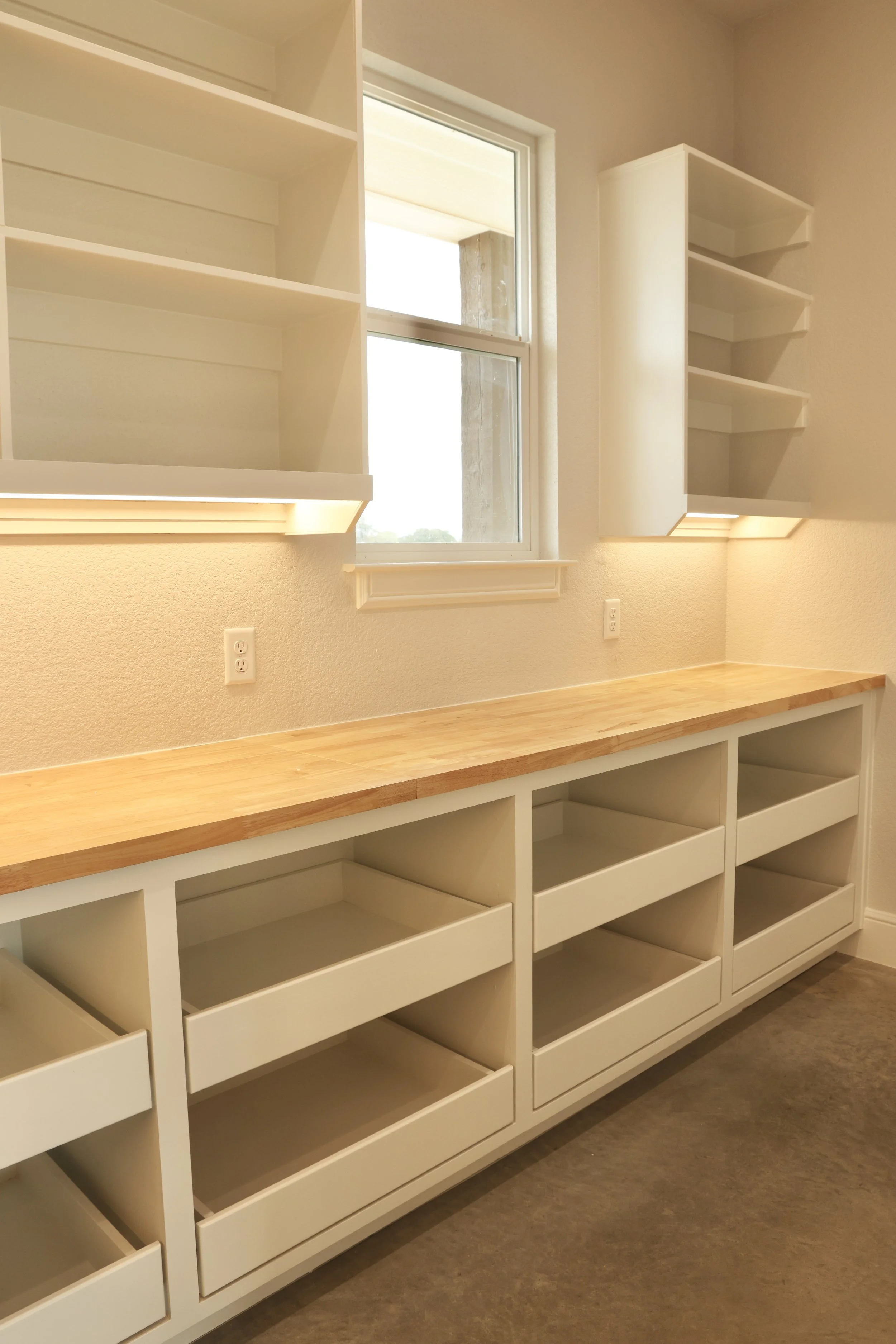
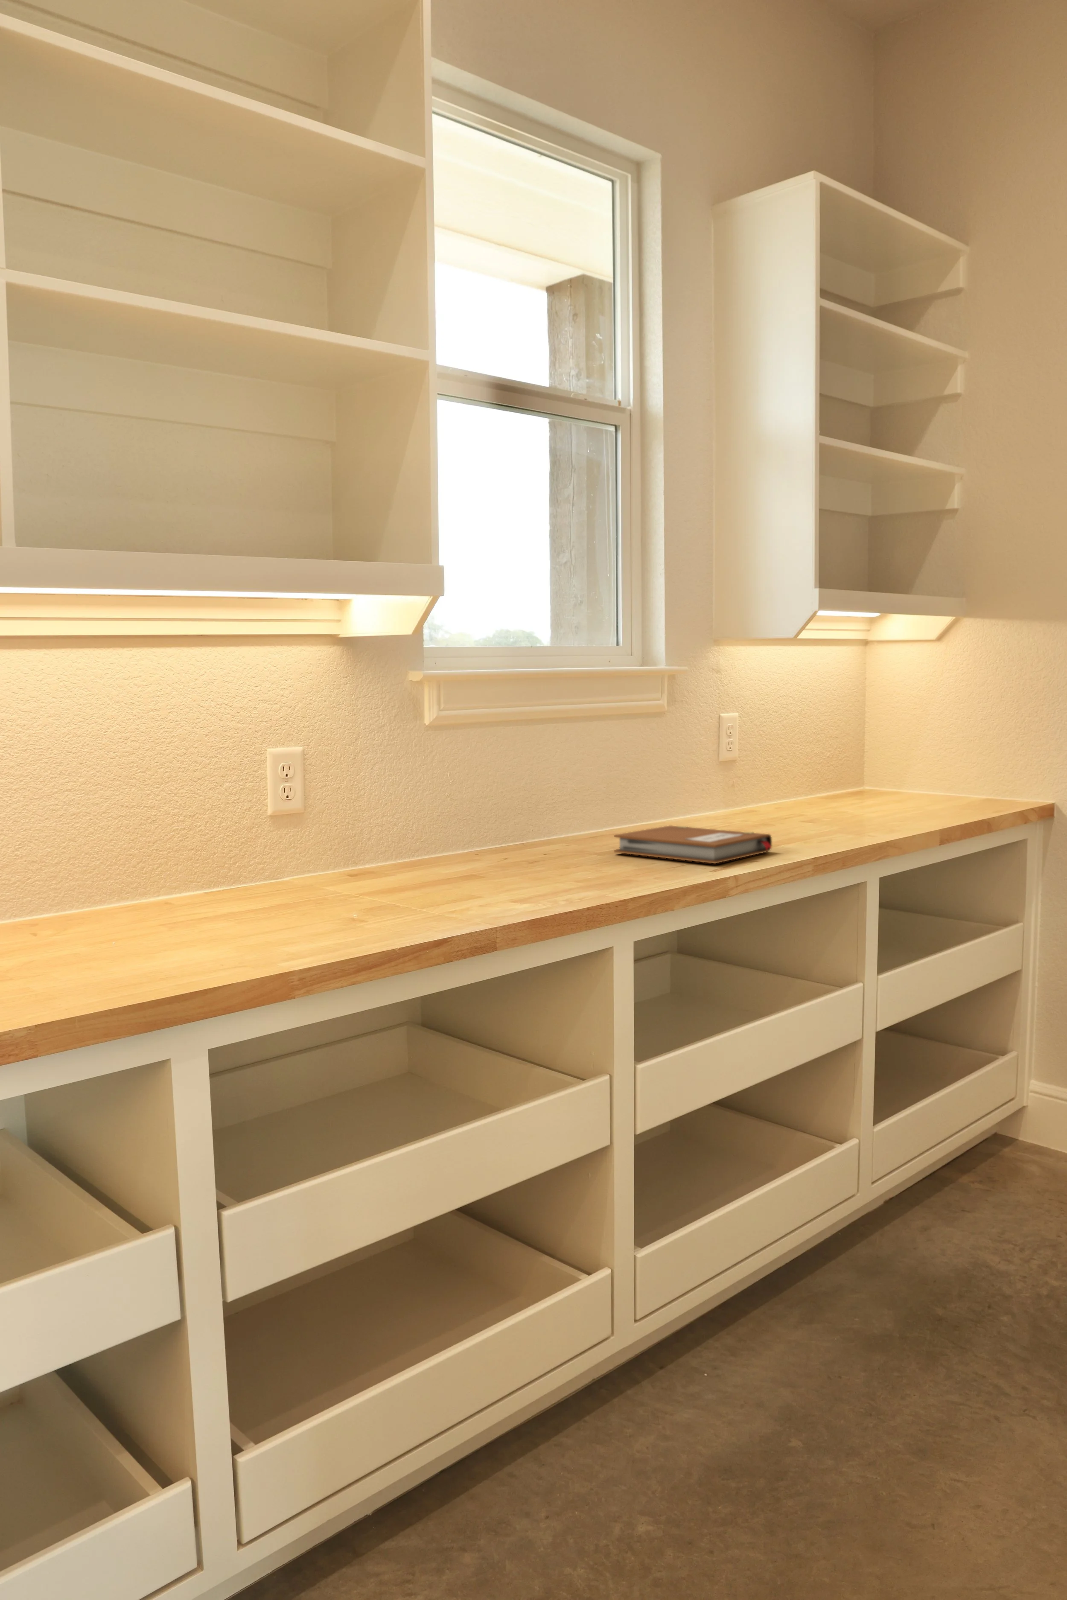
+ notebook (695, 843)
